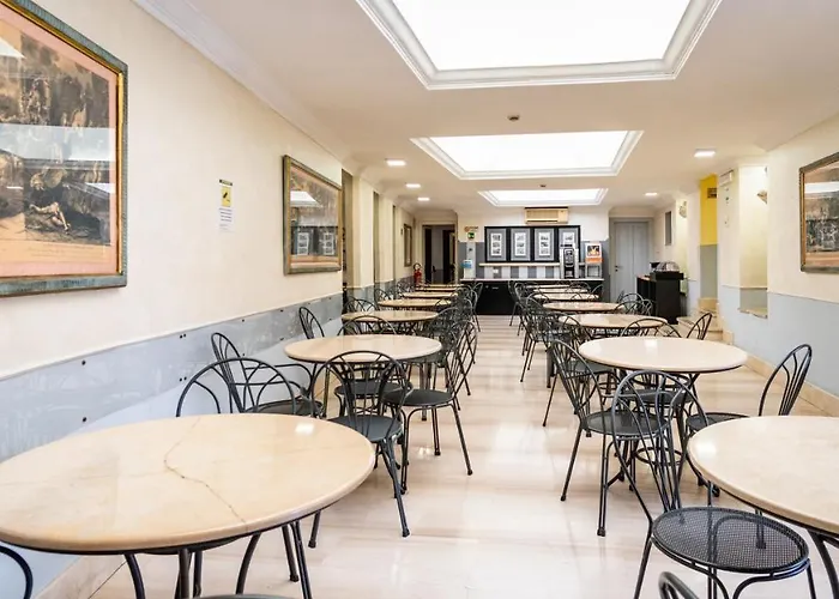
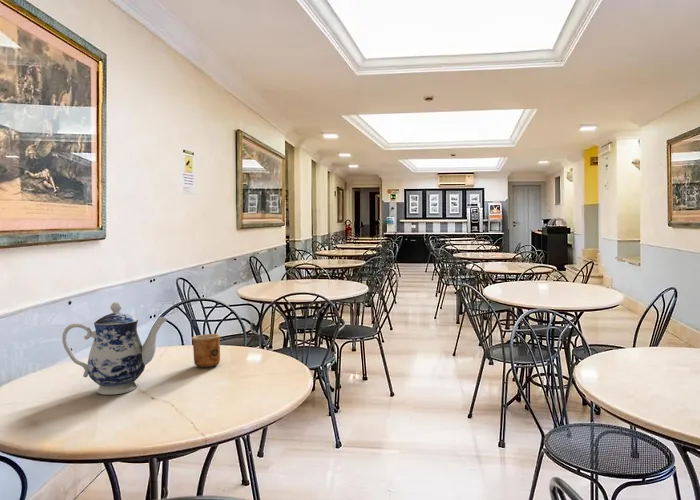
+ teapot (116, 345)
+ cup (206, 350)
